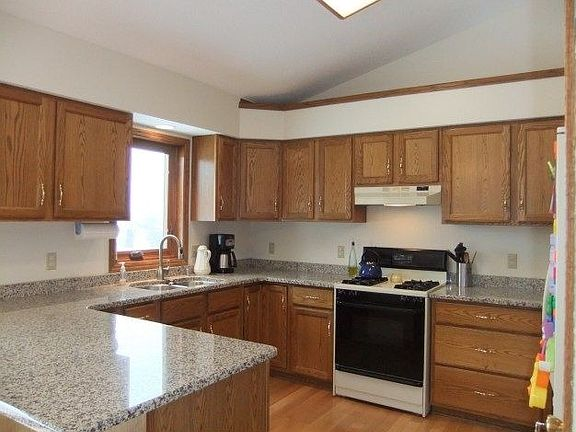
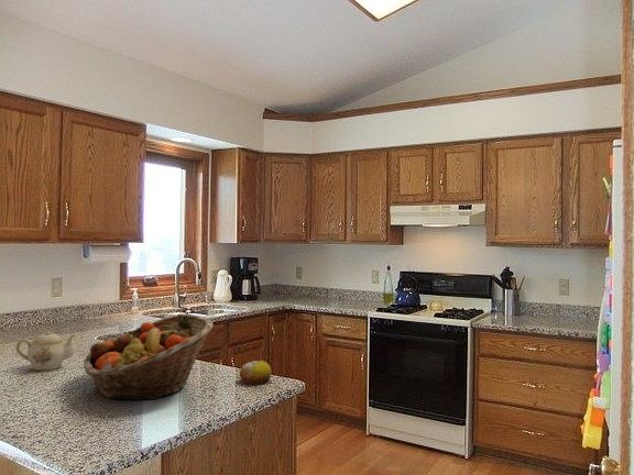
+ fruit basket (150, 352)
+ teapot (45, 349)
+ fruit (254, 371)
